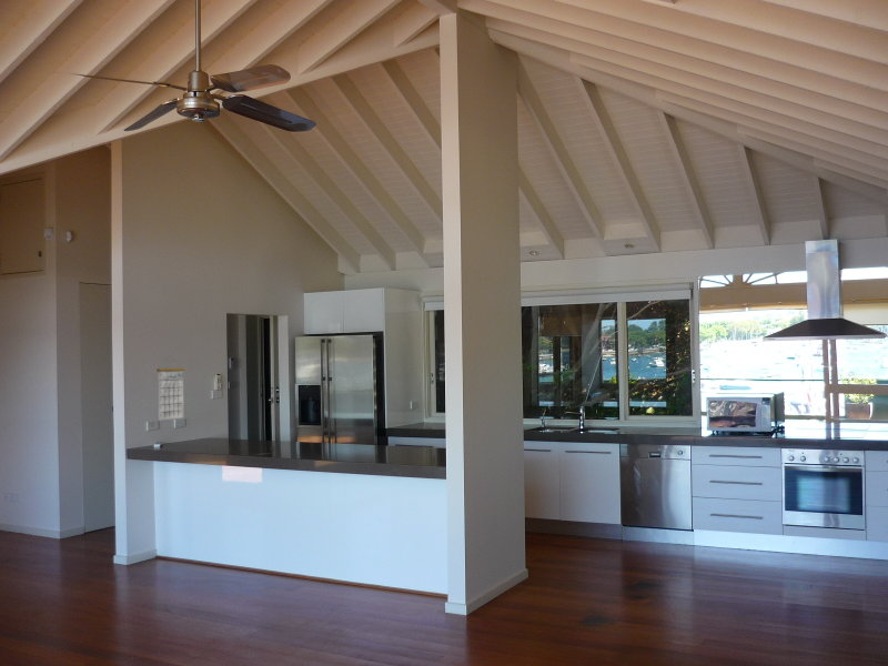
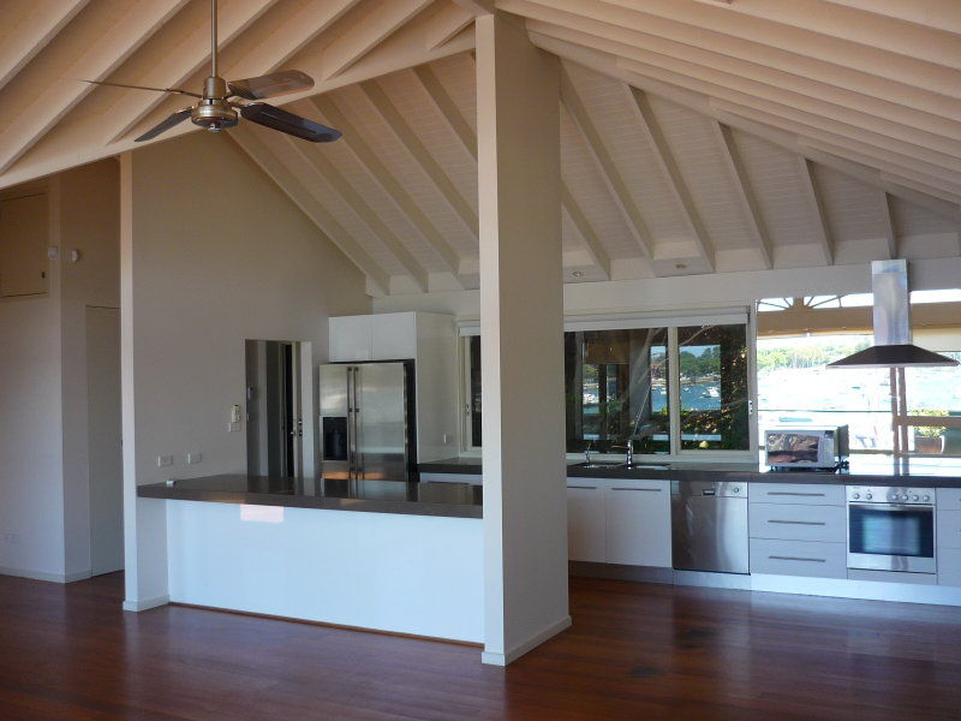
- calendar (171, 387)
